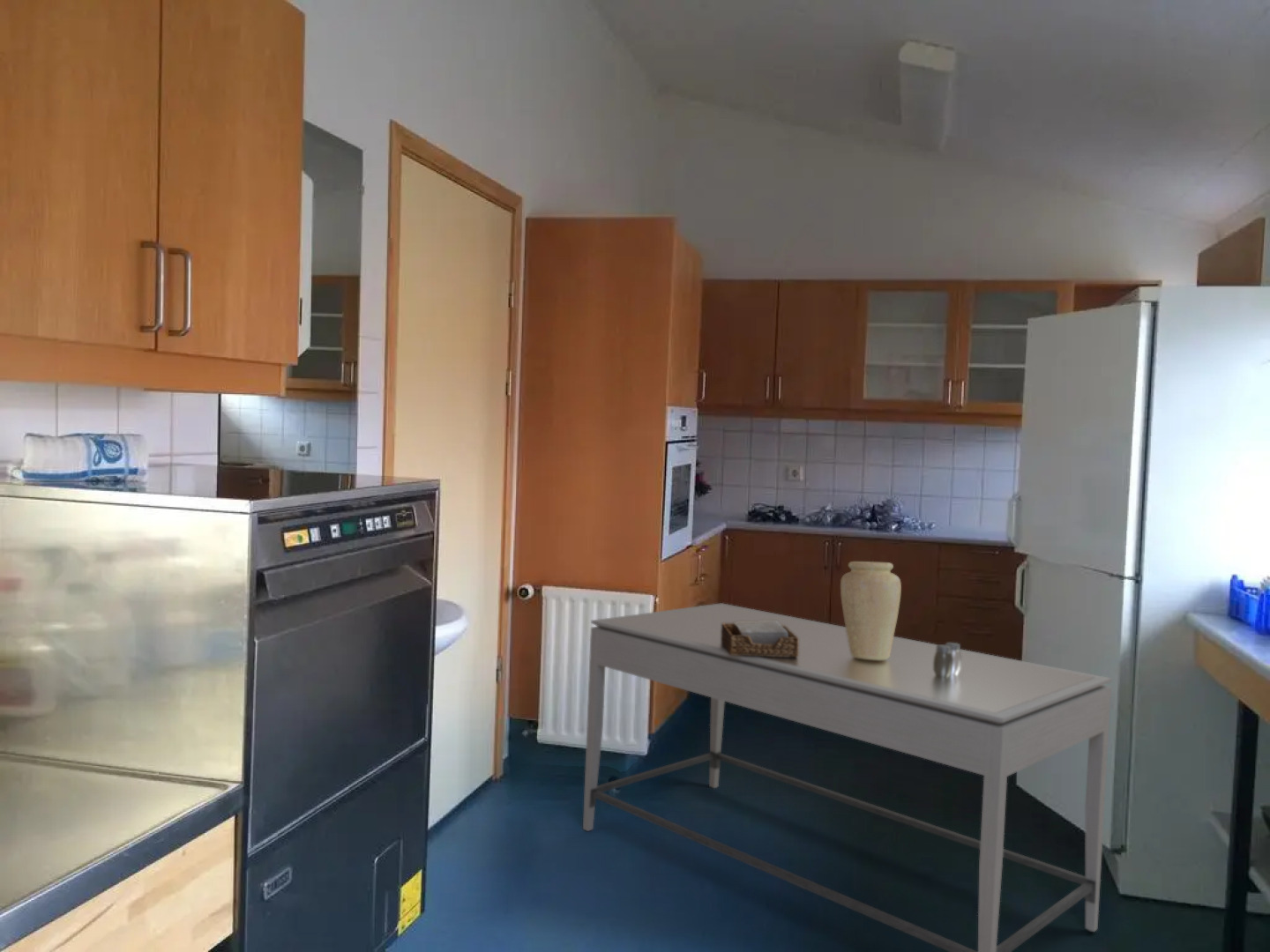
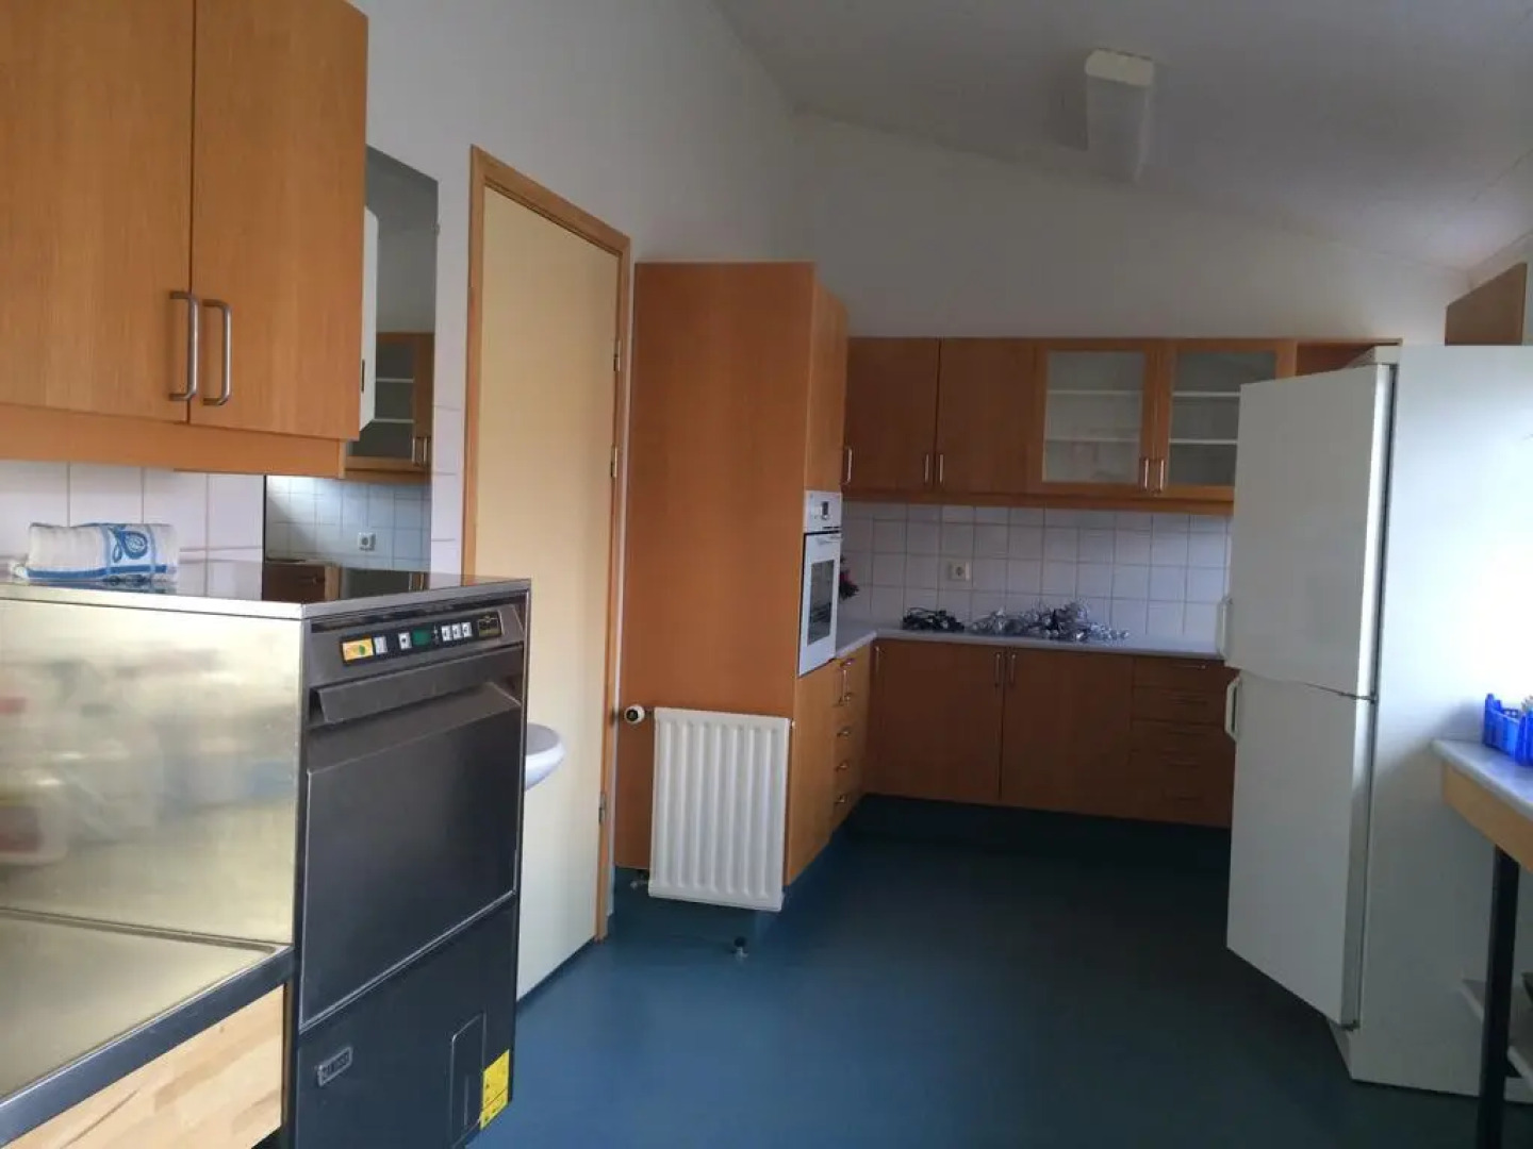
- vase (869, 608)
- dining table (814, 785)
- salt and pepper shaker (947, 658)
- napkin holder (758, 636)
